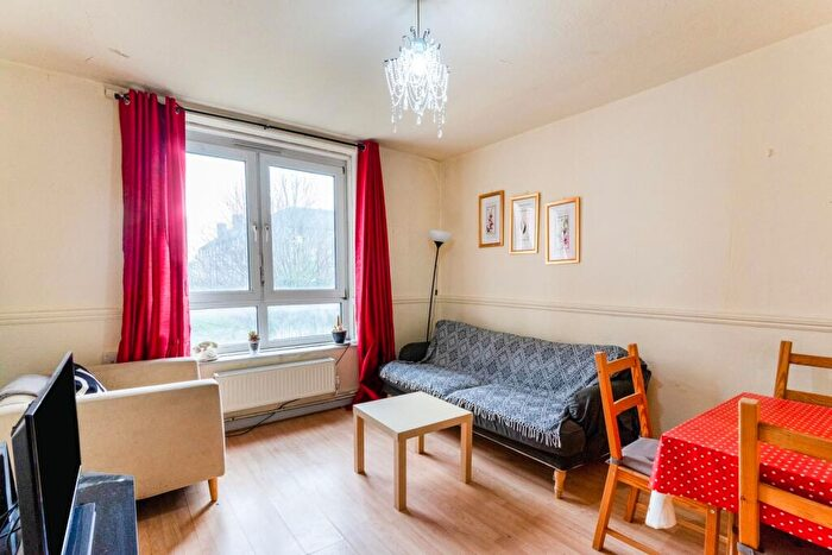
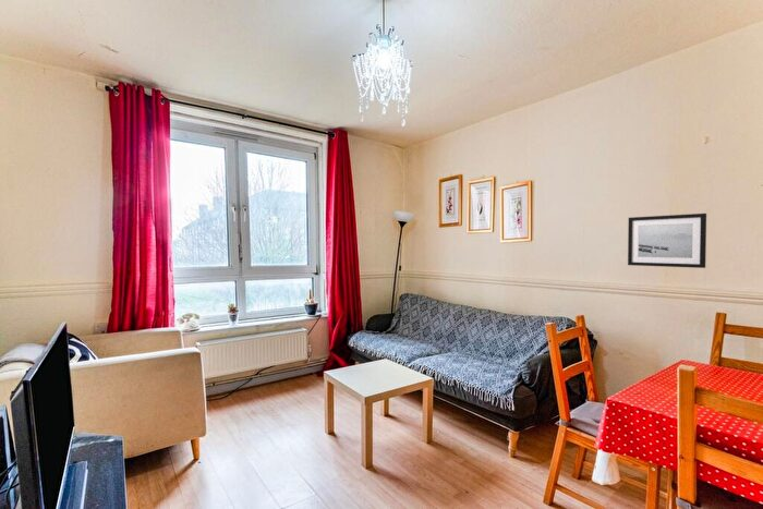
+ wall art (664, 241)
